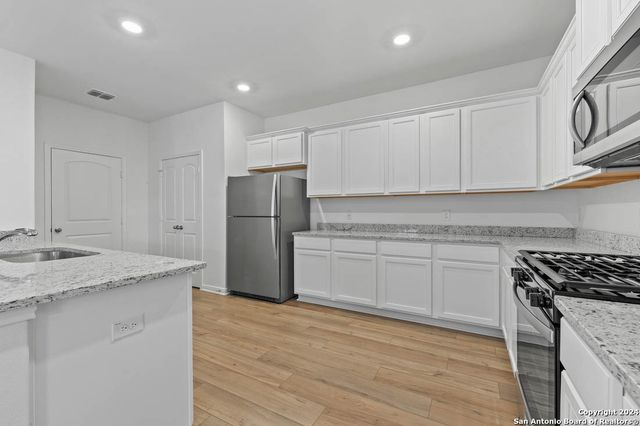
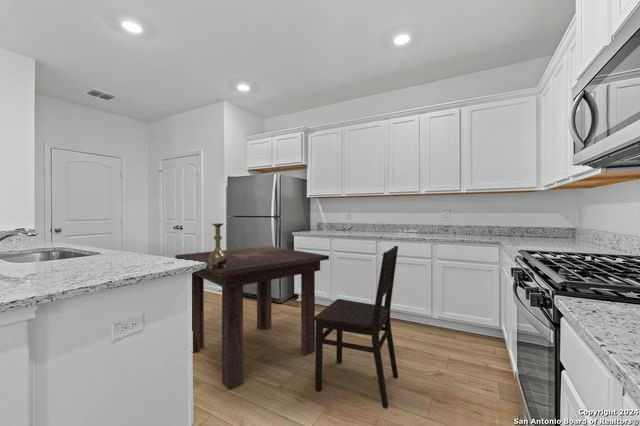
+ dining chair (358, 314)
+ dining table (257, 302)
+ vase (217, 245)
